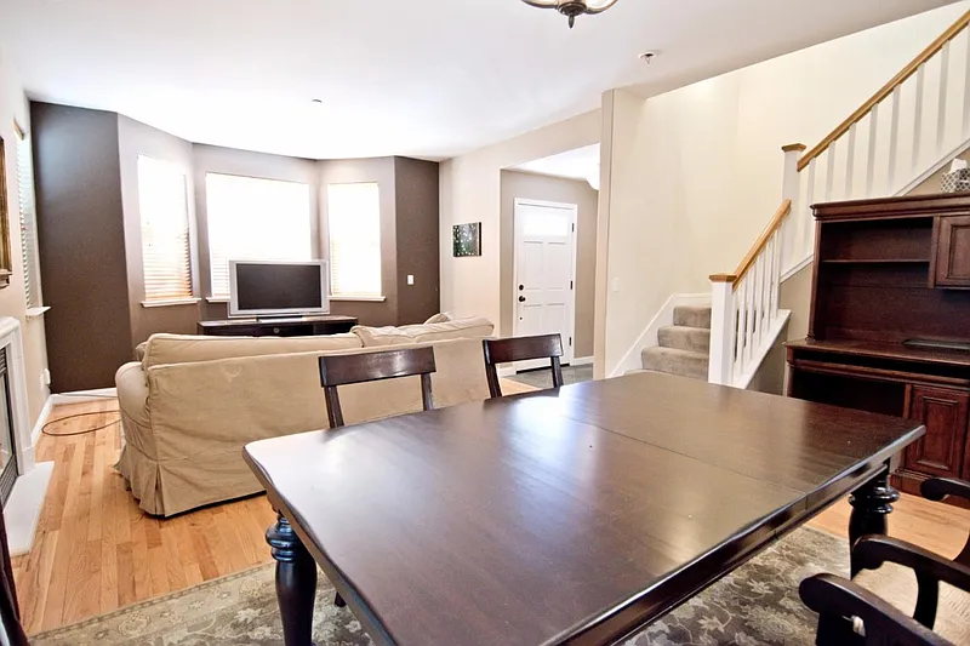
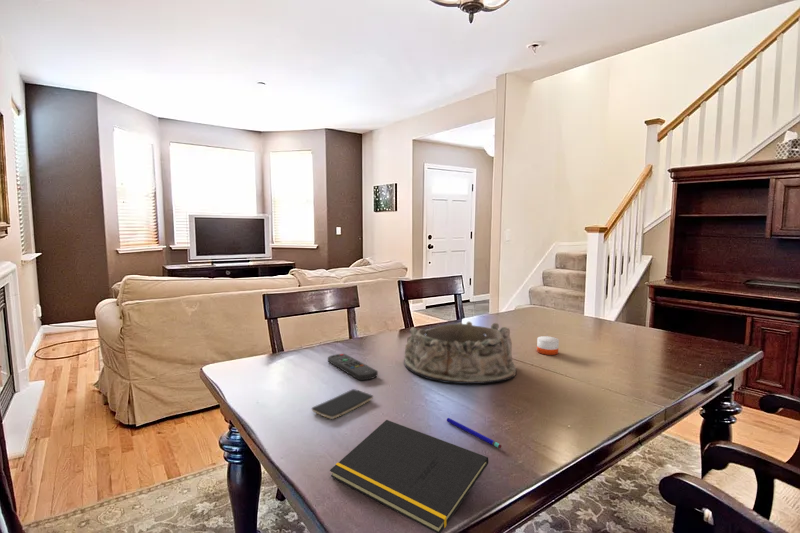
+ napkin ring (459, 347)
+ pen (472, 432)
+ smartphone (343, 403)
+ candle (548, 338)
+ remote control (351, 365)
+ notepad (408, 466)
